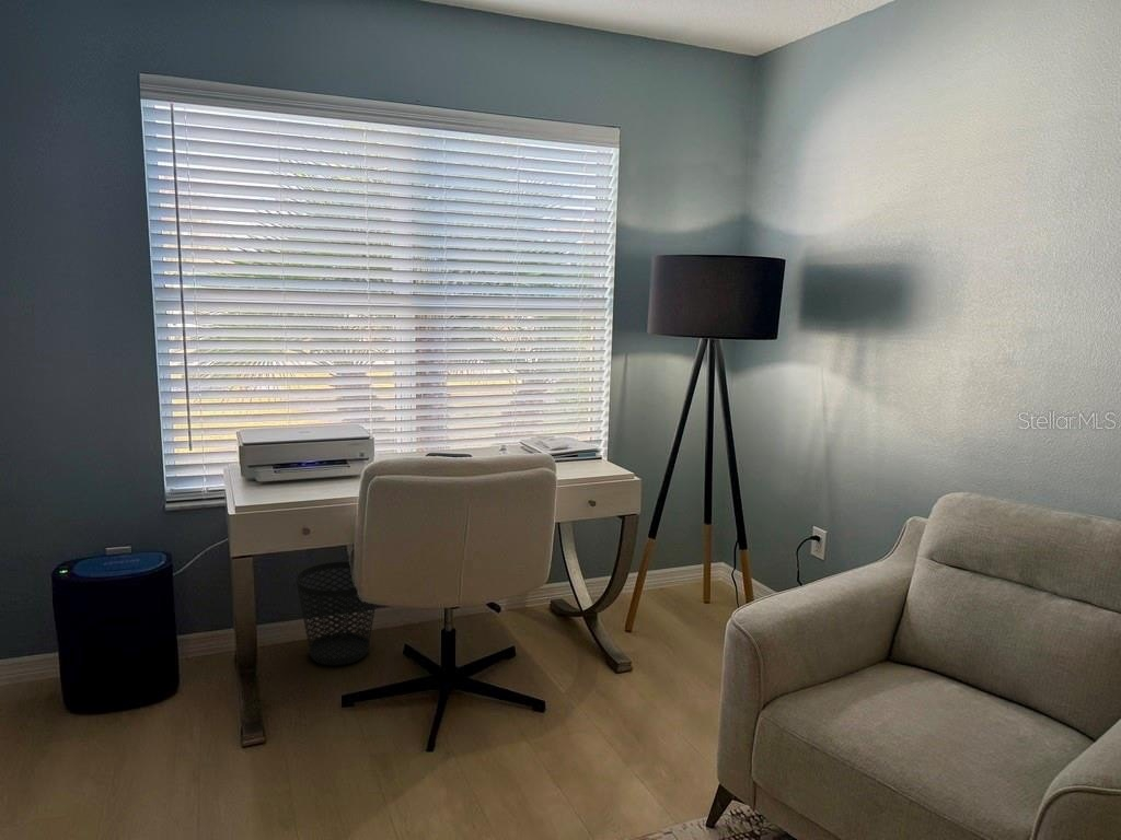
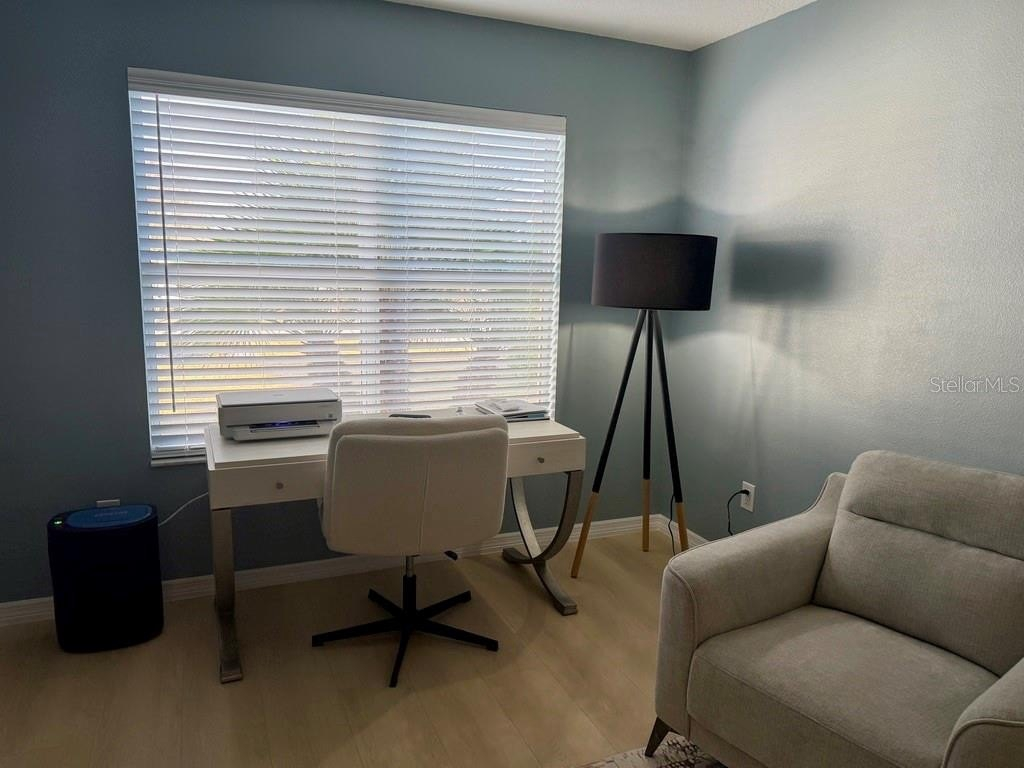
- wastebasket (339, 615)
